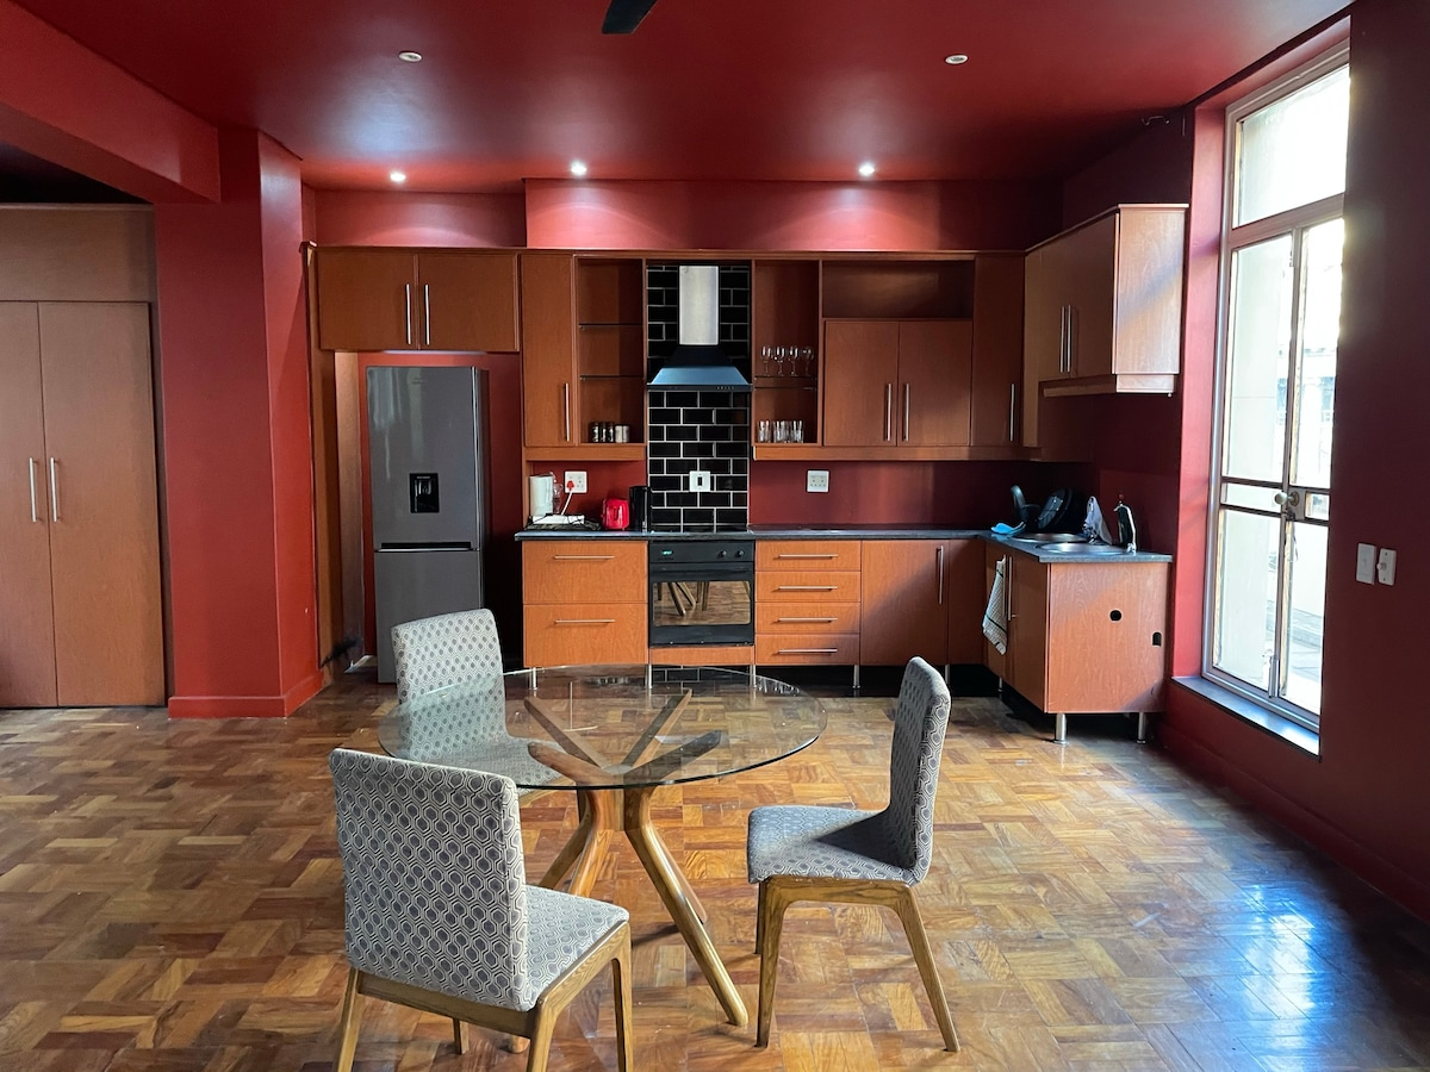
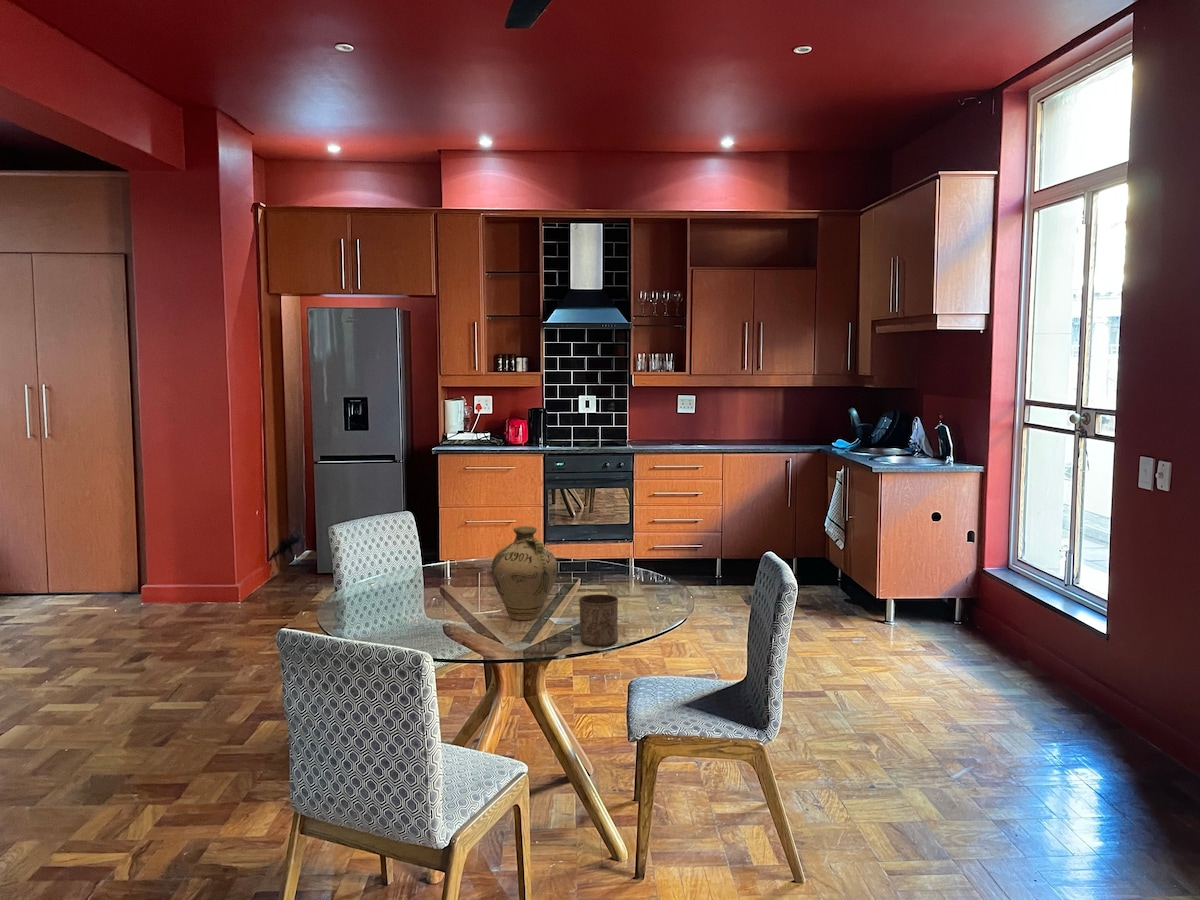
+ cup (598, 619)
+ jug (524, 572)
